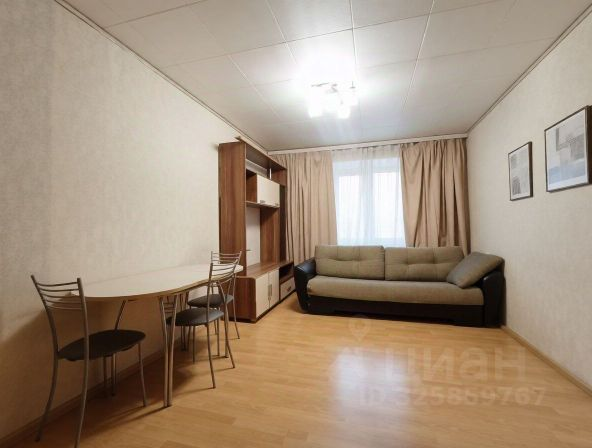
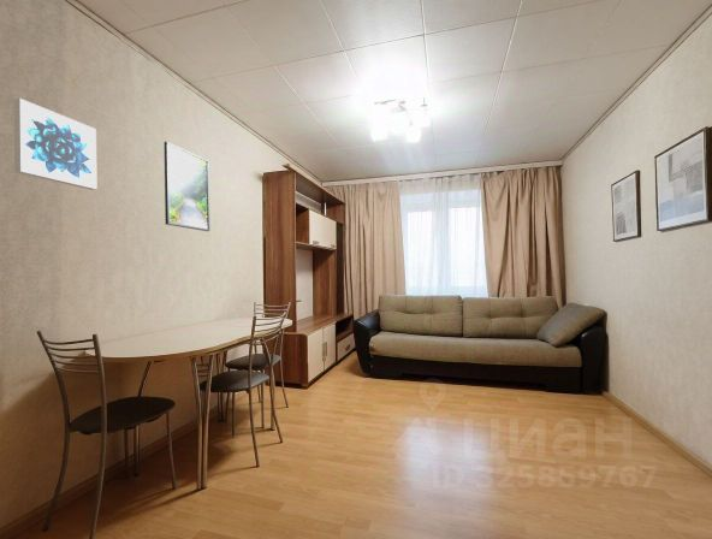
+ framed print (188, 189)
+ wall art (59, 148)
